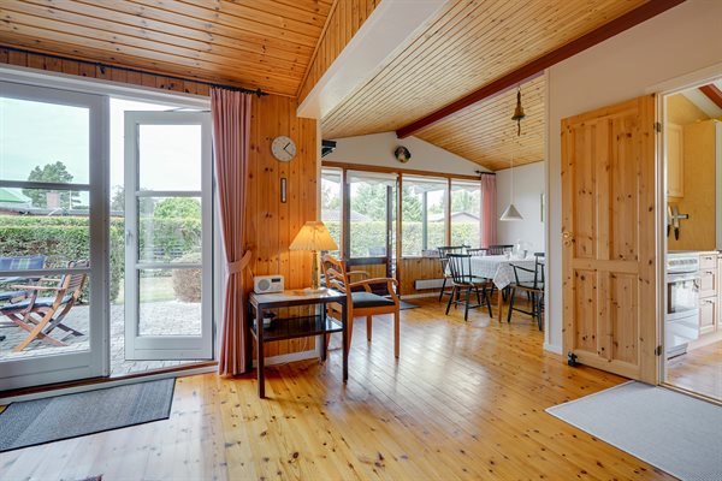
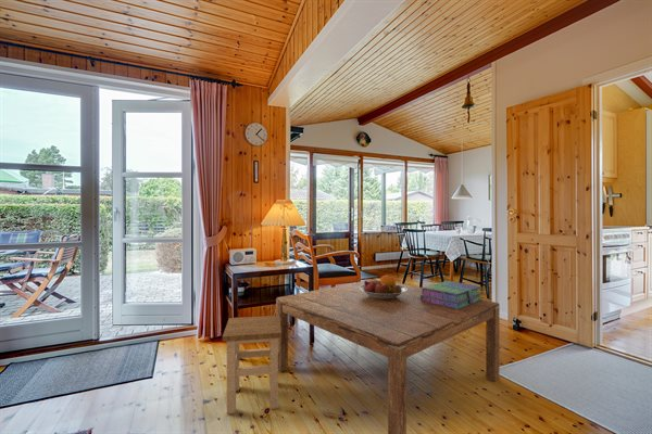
+ stack of books (451, 293)
+ stool (253, 356)
+ fruit bowl (383, 285)
+ coffee table (384, 336)
